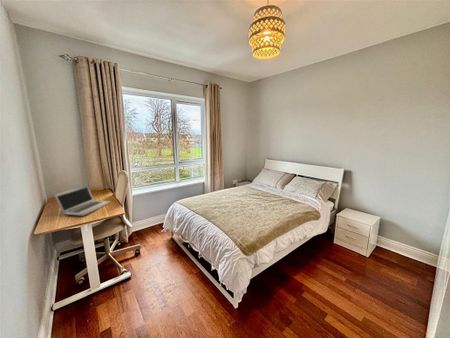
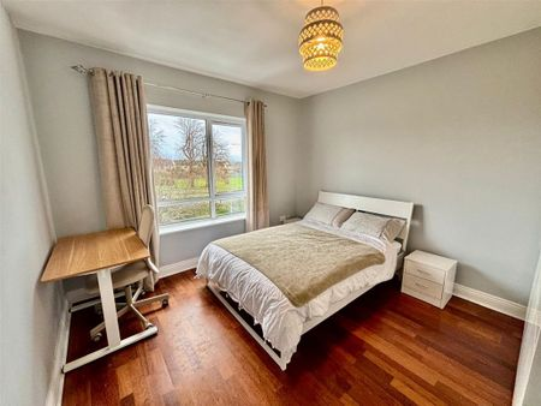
- laptop (85, 199)
